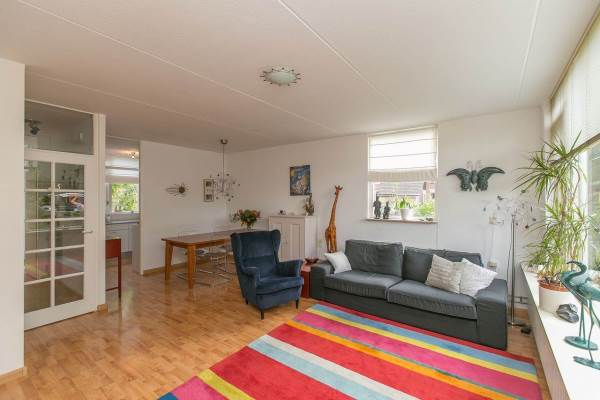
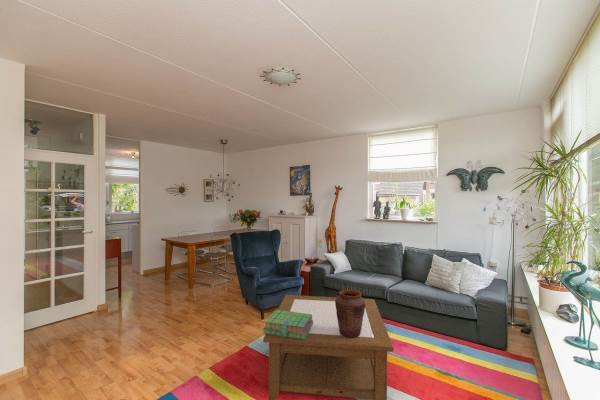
+ coffee table (327, 342)
+ vase (349, 312)
+ stack of books (288, 322)
